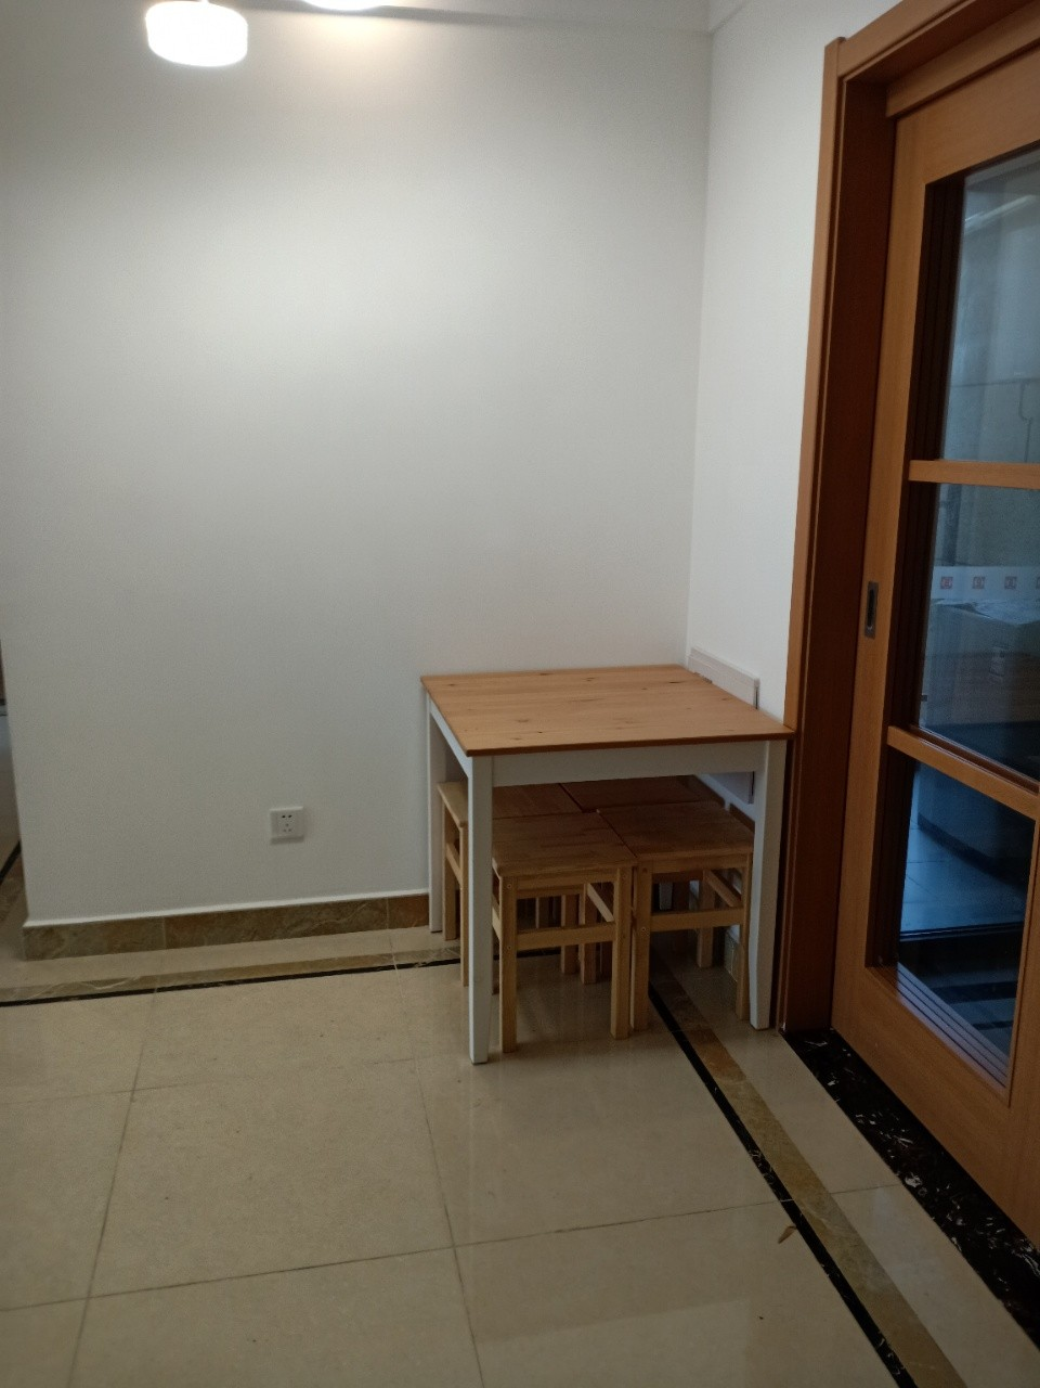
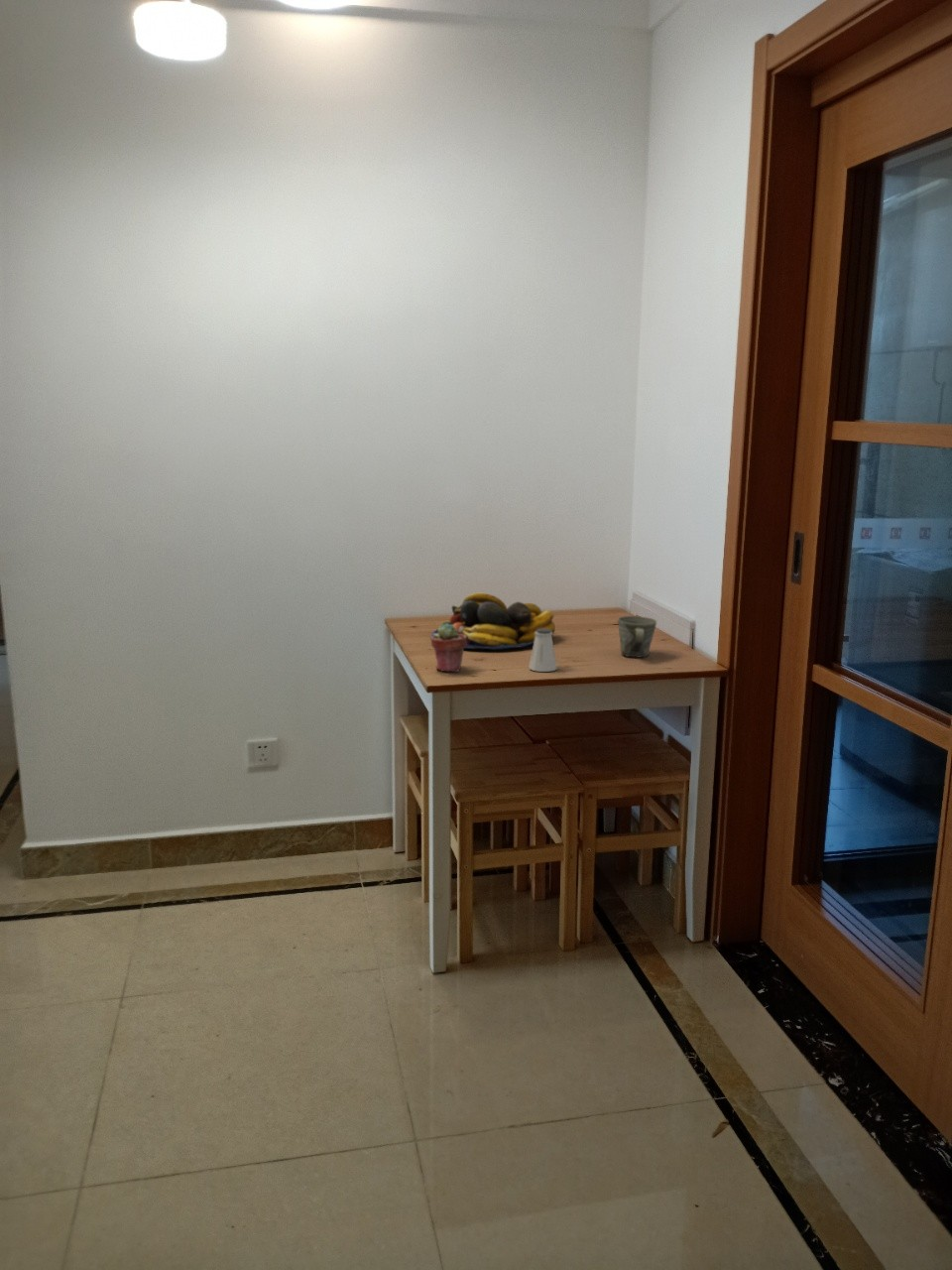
+ saltshaker (542, 649)
+ mug (637, 637)
+ fruit bowl (491, 615)
+ potted succulent (448, 646)
